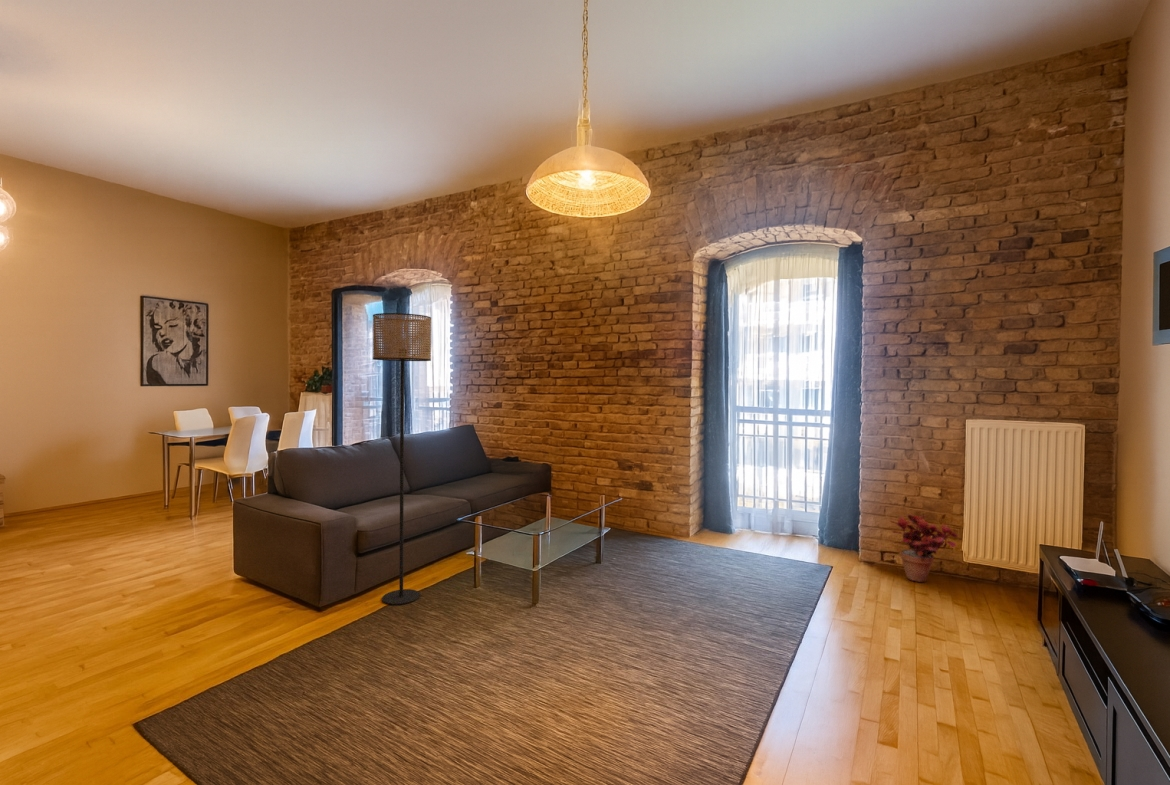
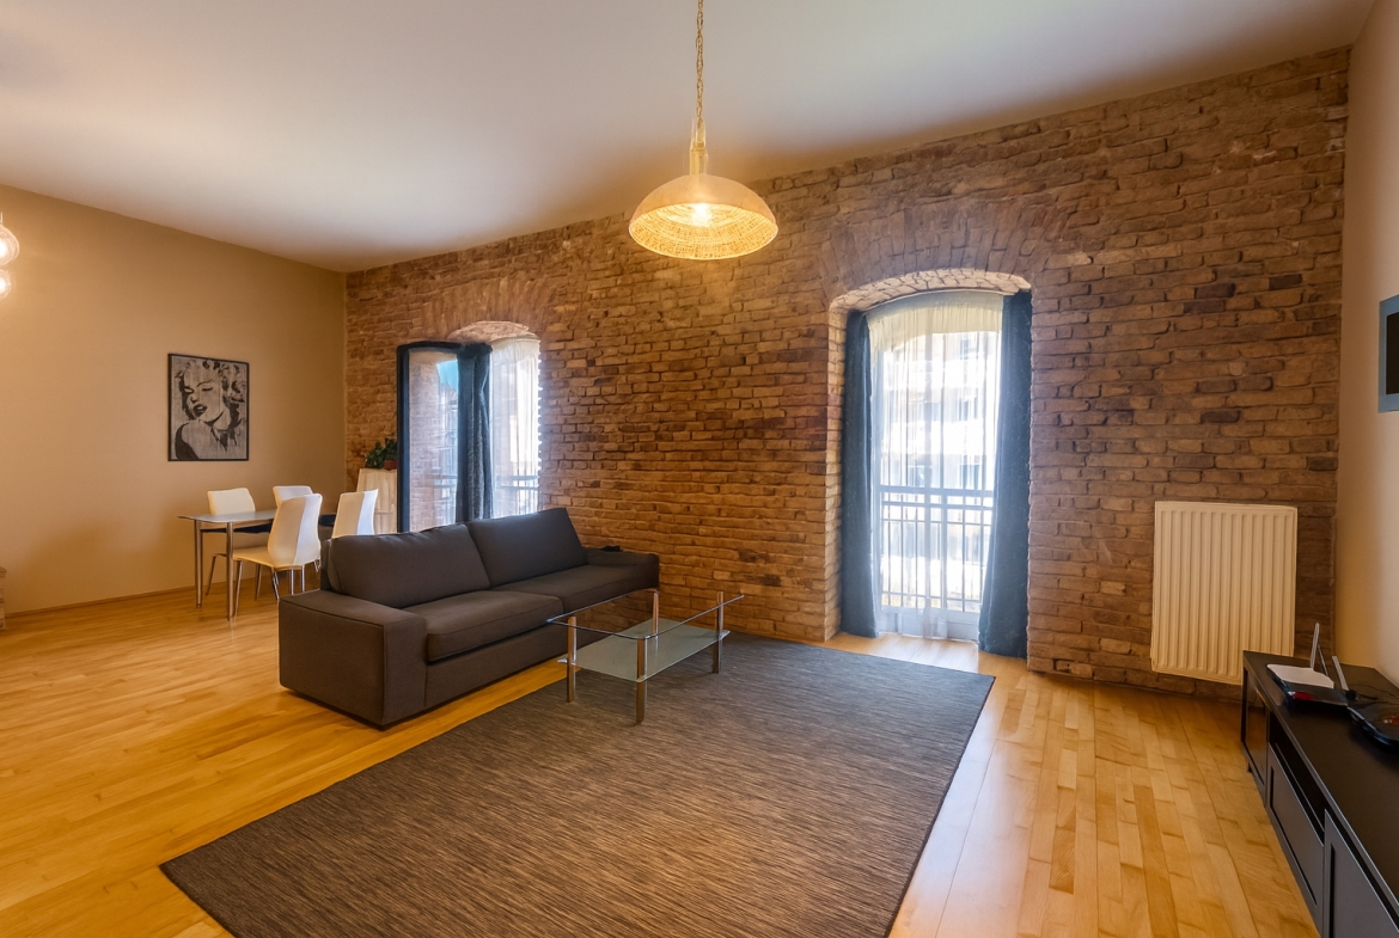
- floor lamp (401, 457)
- potted plant (922, 549)
